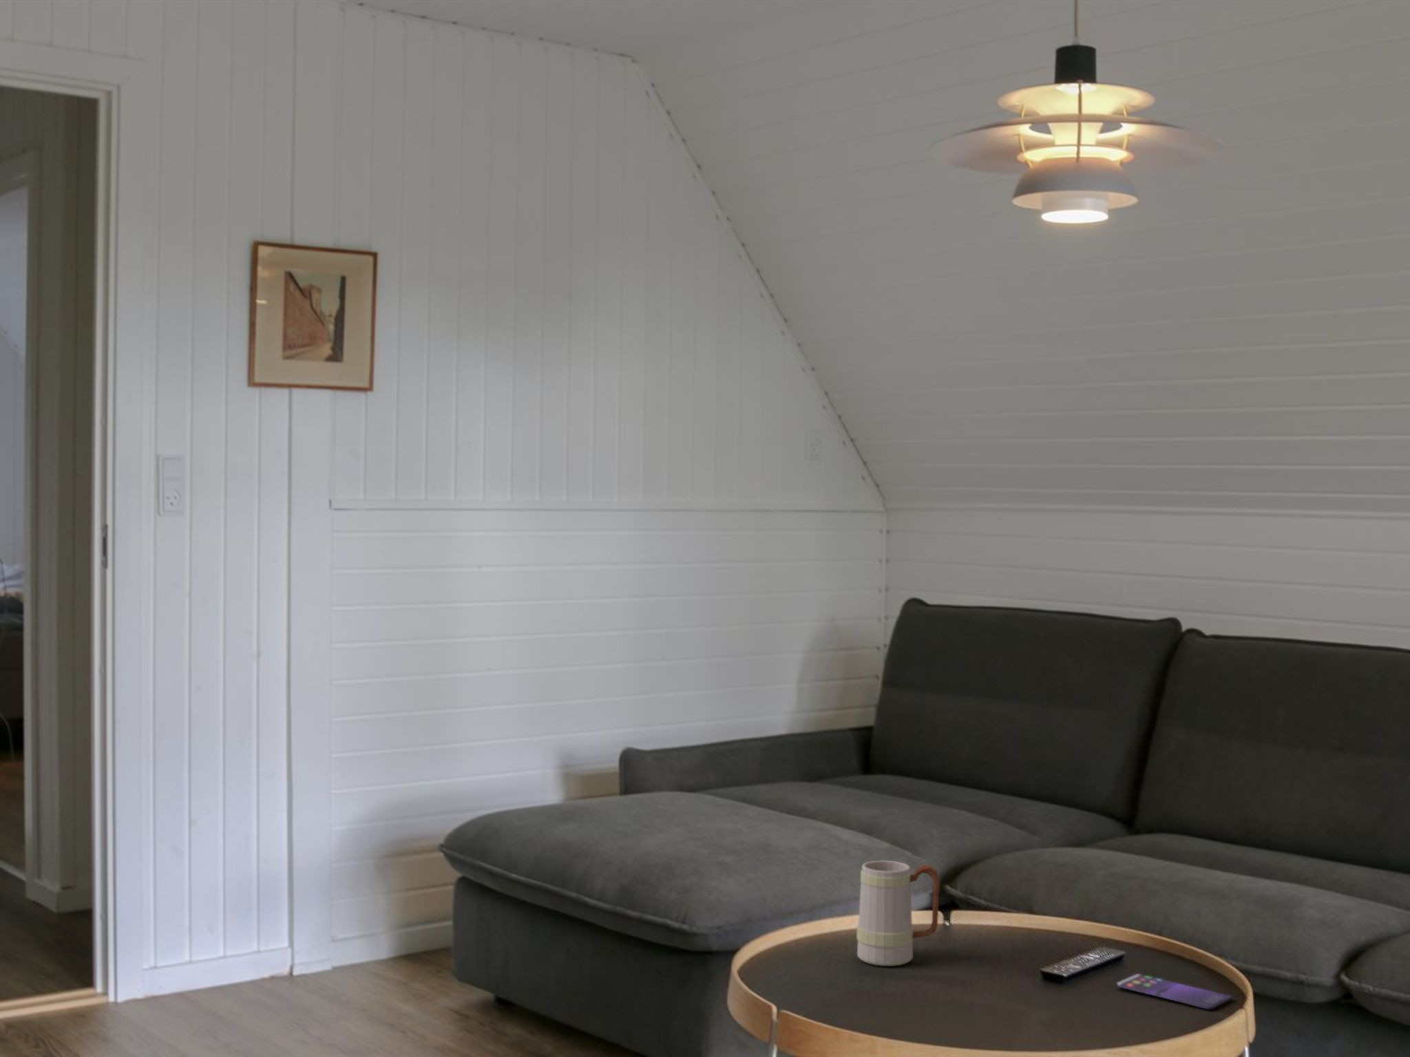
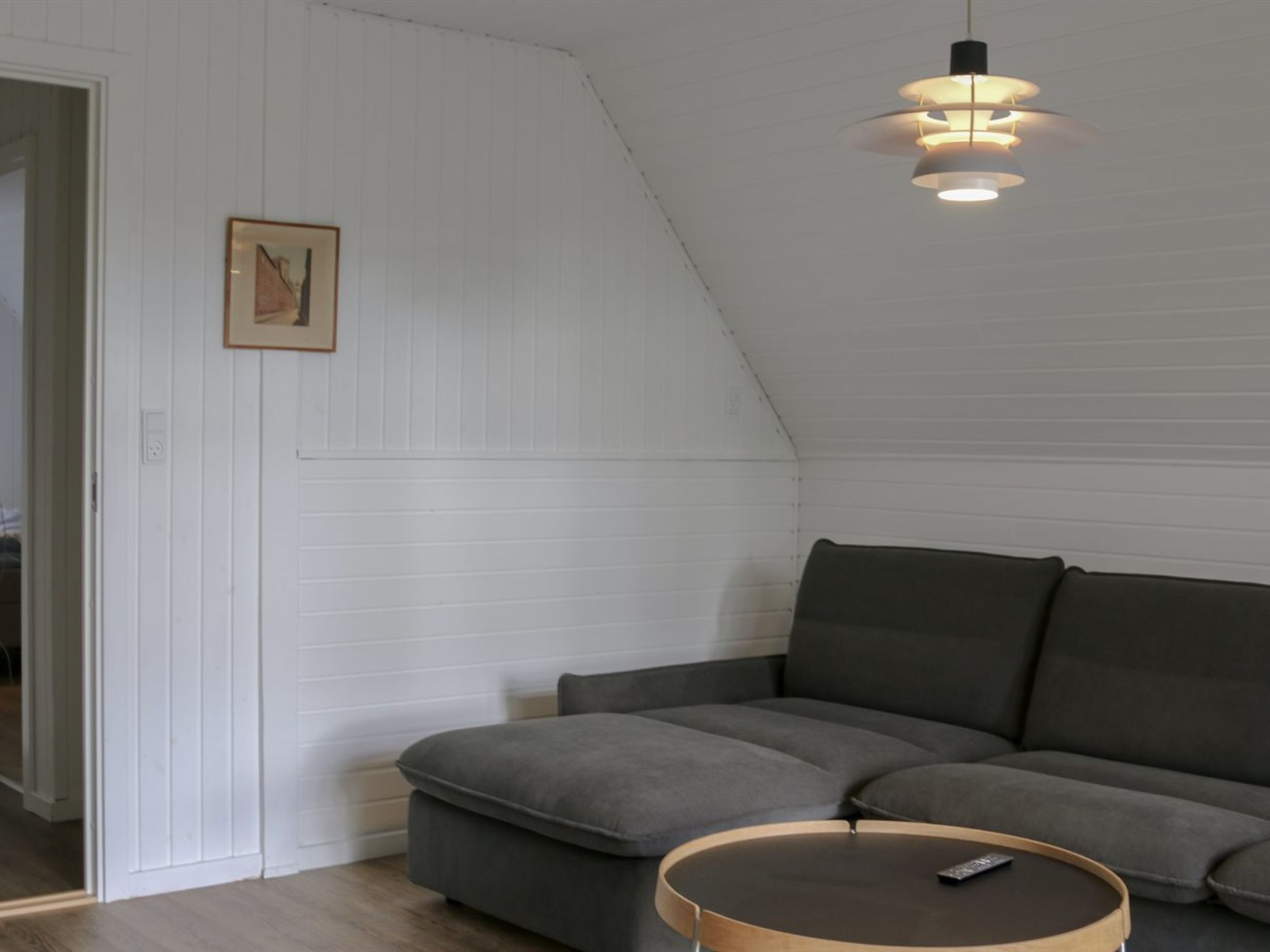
- mug (898, 912)
- smartphone (1174, 990)
